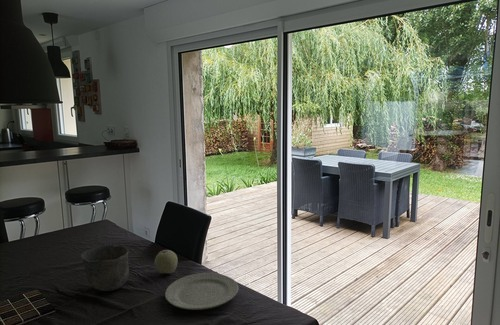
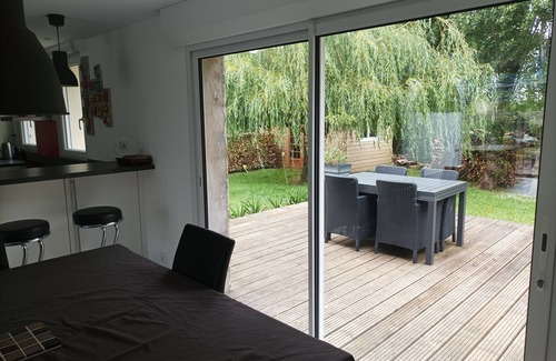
- chinaware (202, 292)
- cup (106, 270)
- fruit (165, 262)
